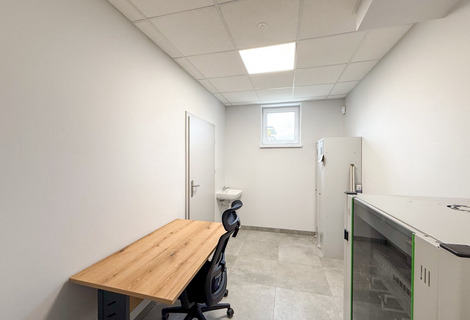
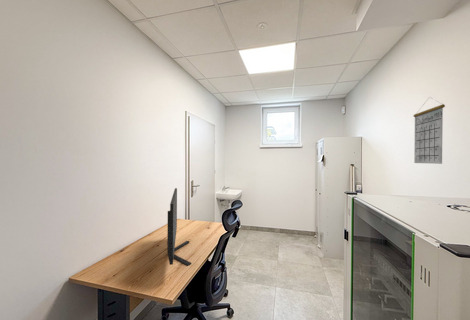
+ monitor (176, 224)
+ calendar (427, 130)
